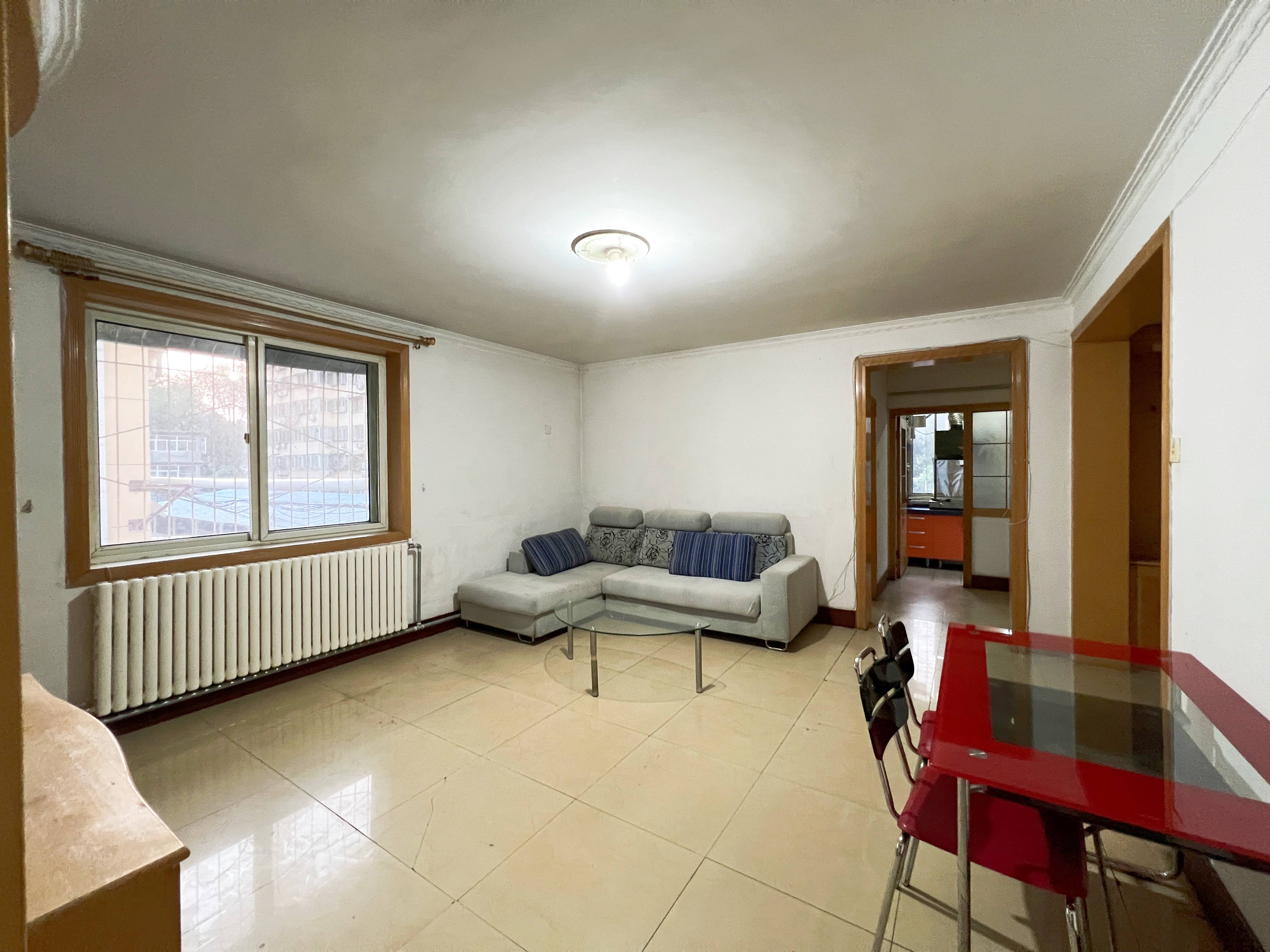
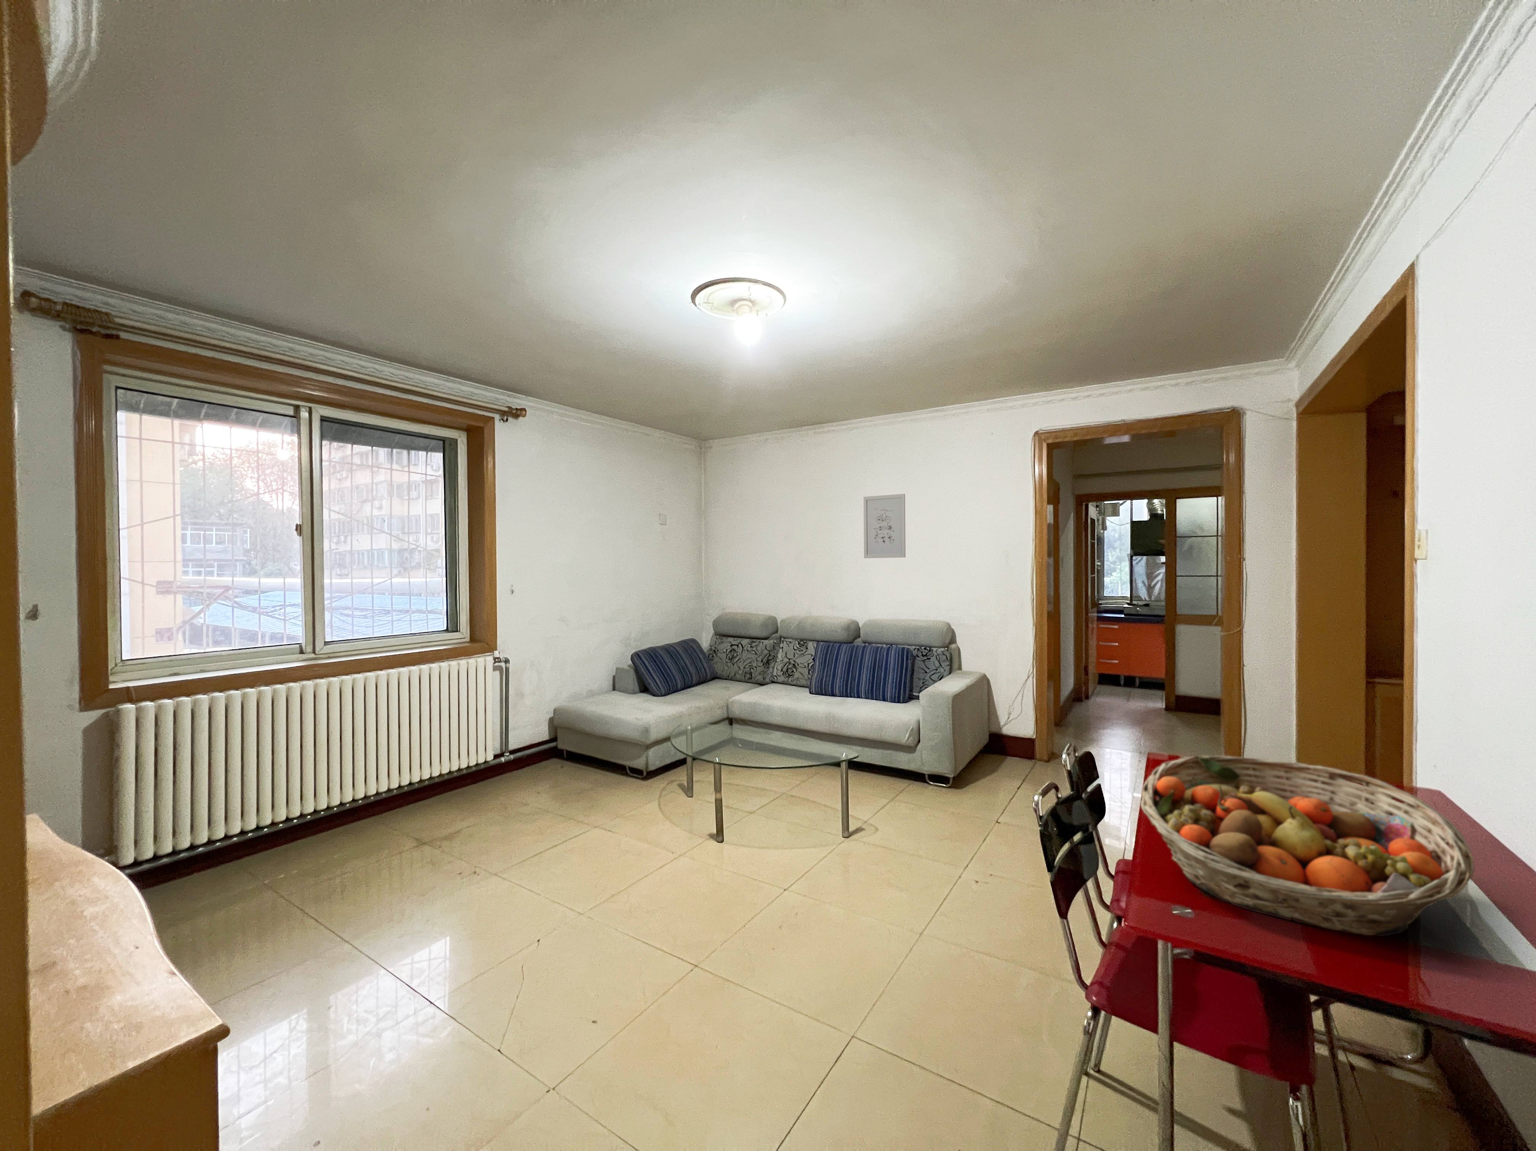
+ wall art (884, 526)
+ fruit basket (1286, 835)
